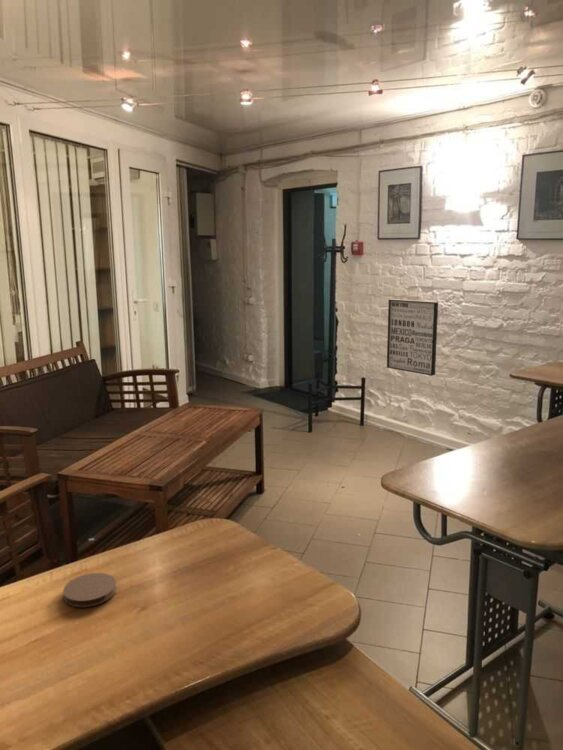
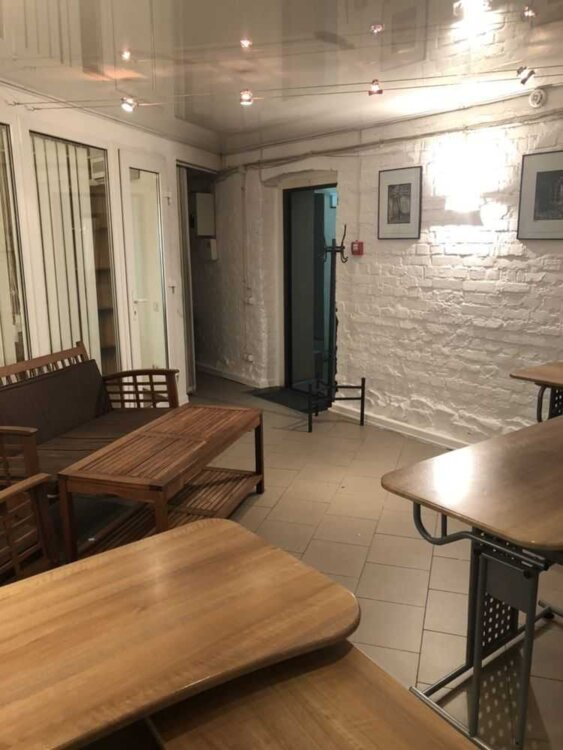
- coaster (90, 589)
- wall art (411, 336)
